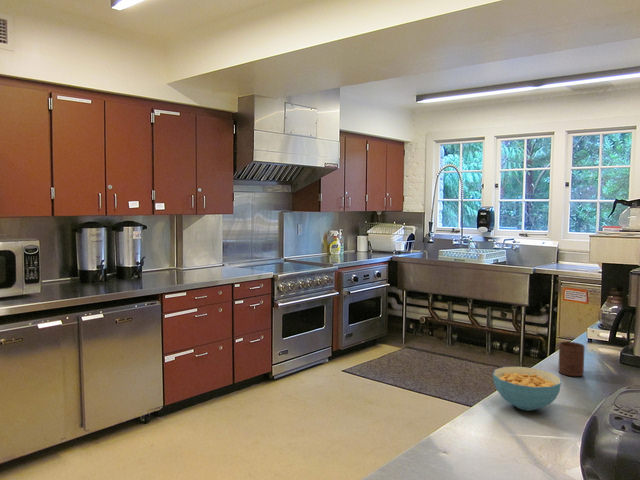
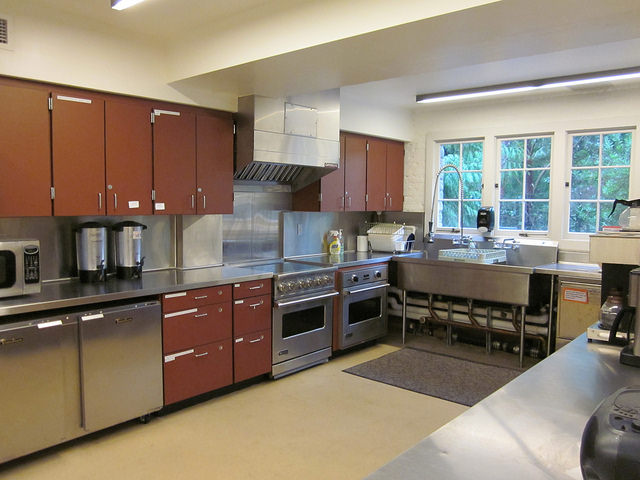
- cup (571, 357)
- cereal bowl (525, 391)
